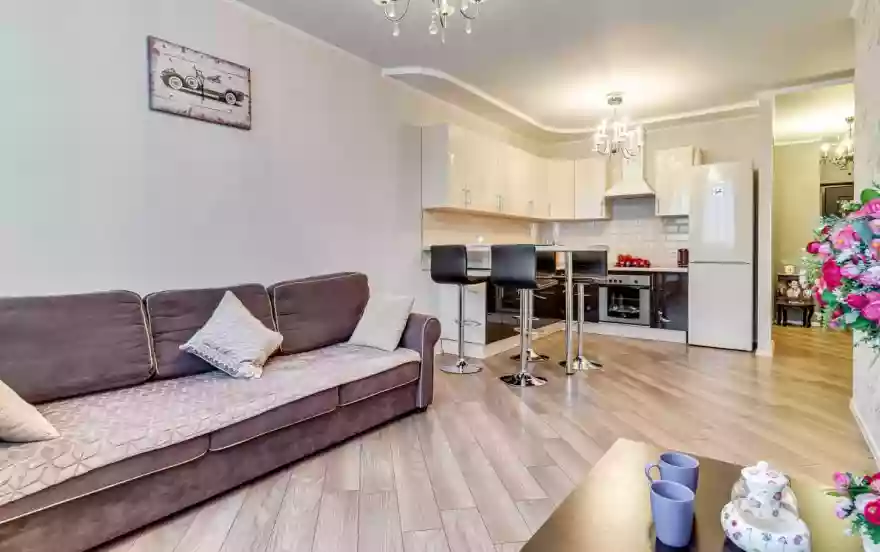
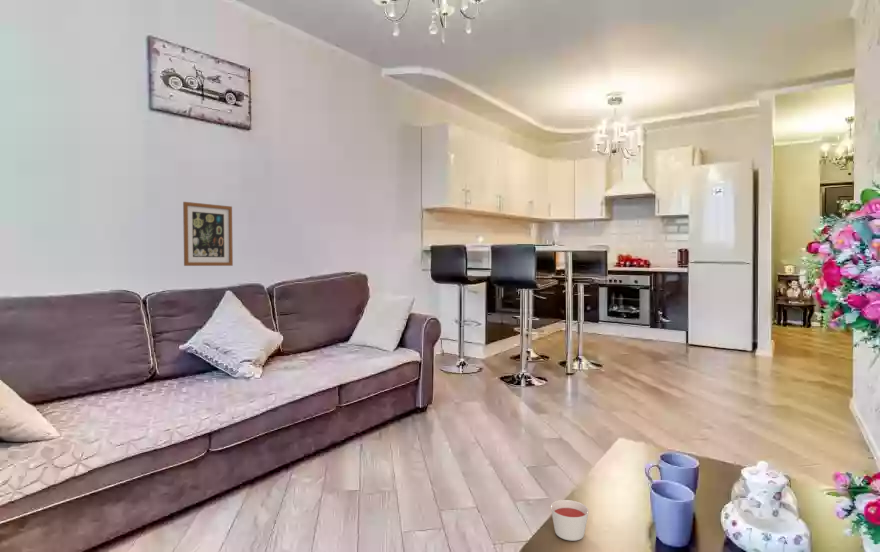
+ candle (569, 521)
+ wall art (208, 235)
